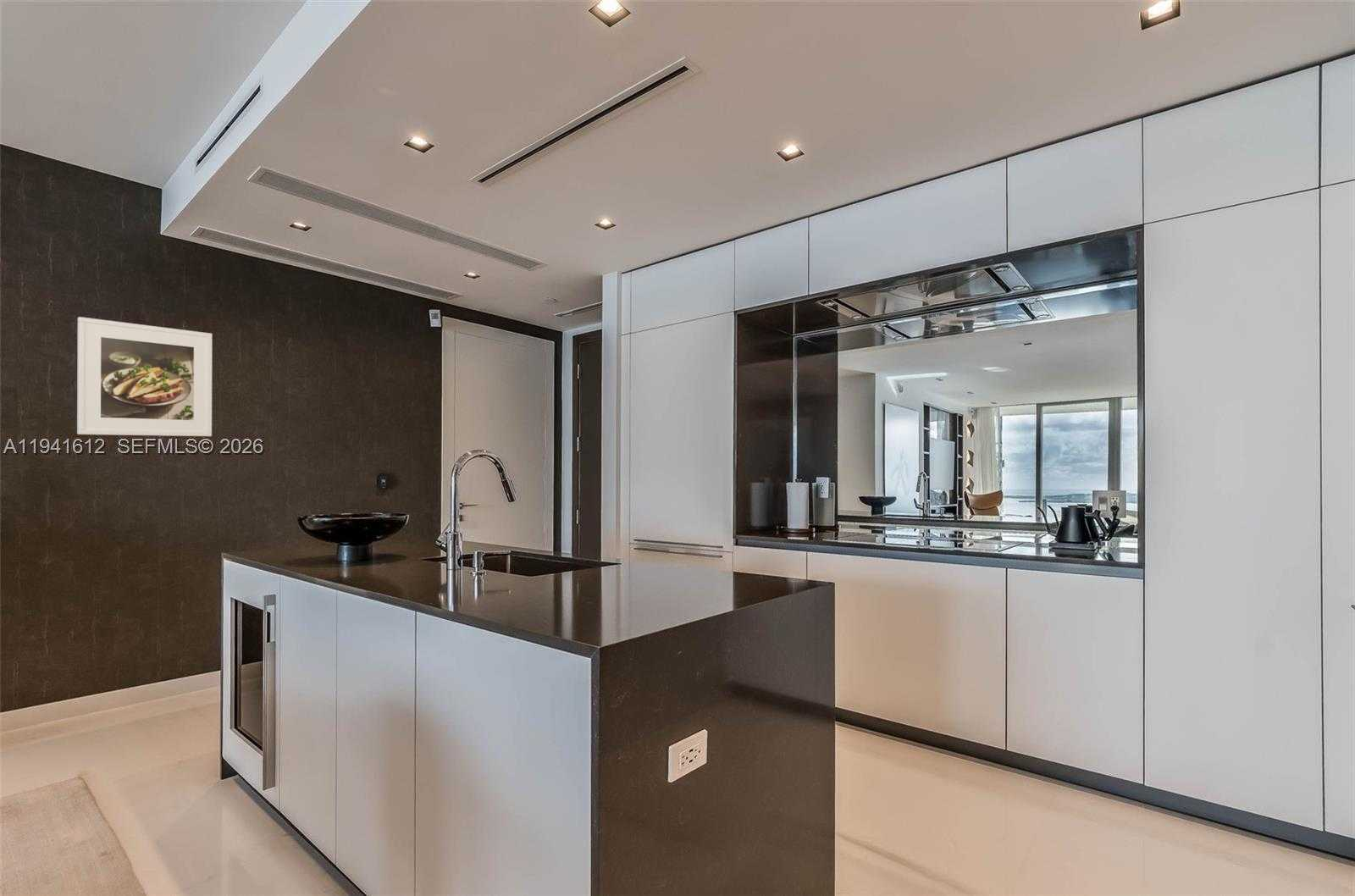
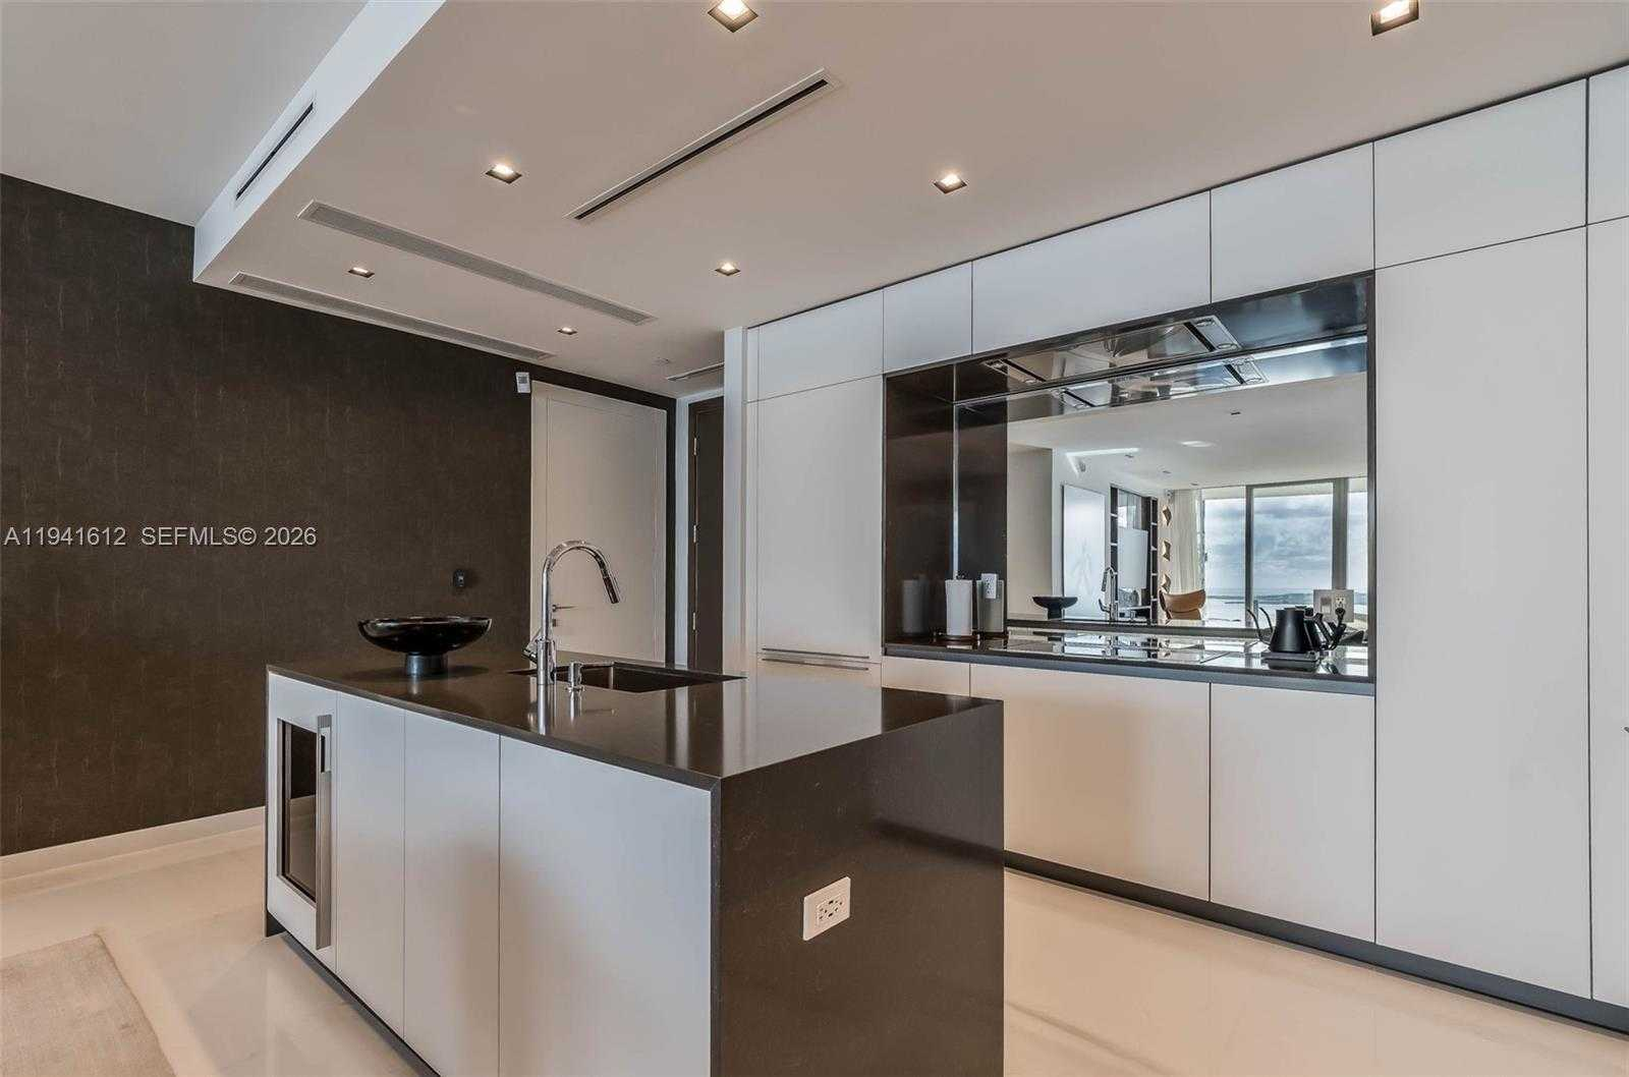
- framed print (149, 380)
